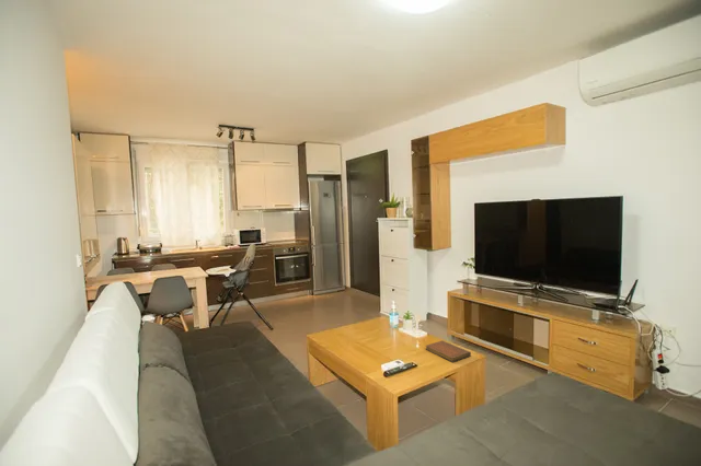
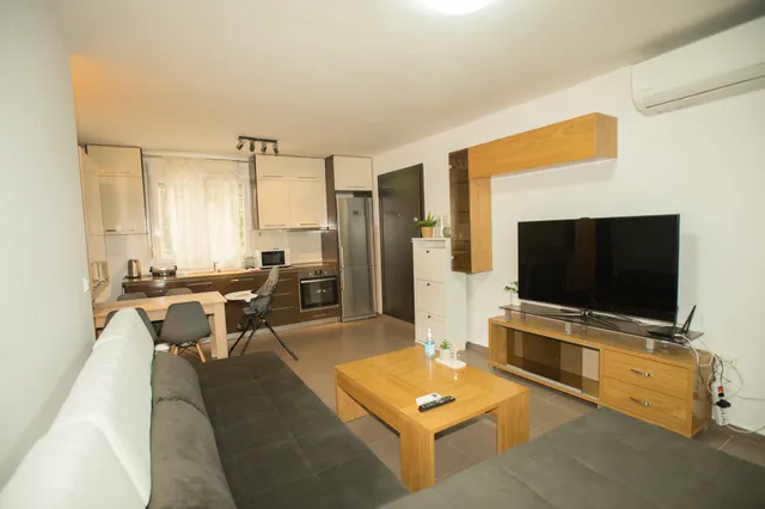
- notebook (447, 350)
